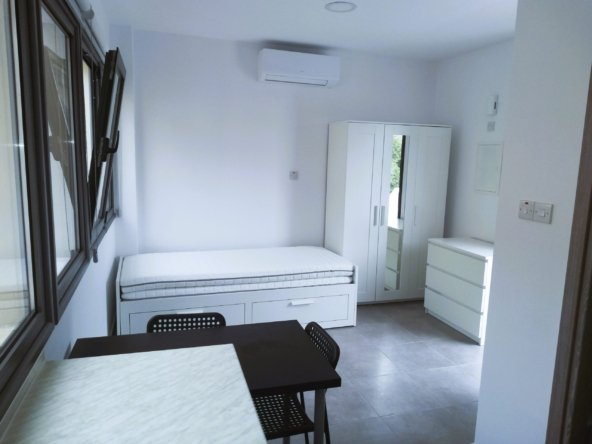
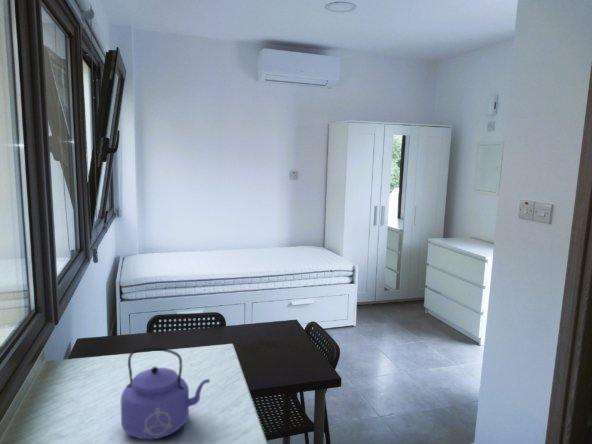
+ kettle (166, 387)
